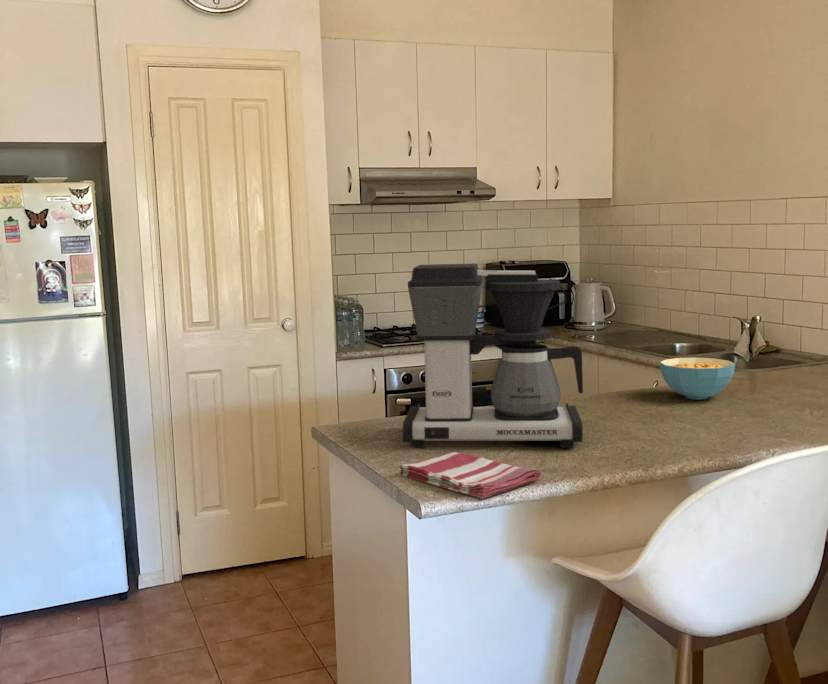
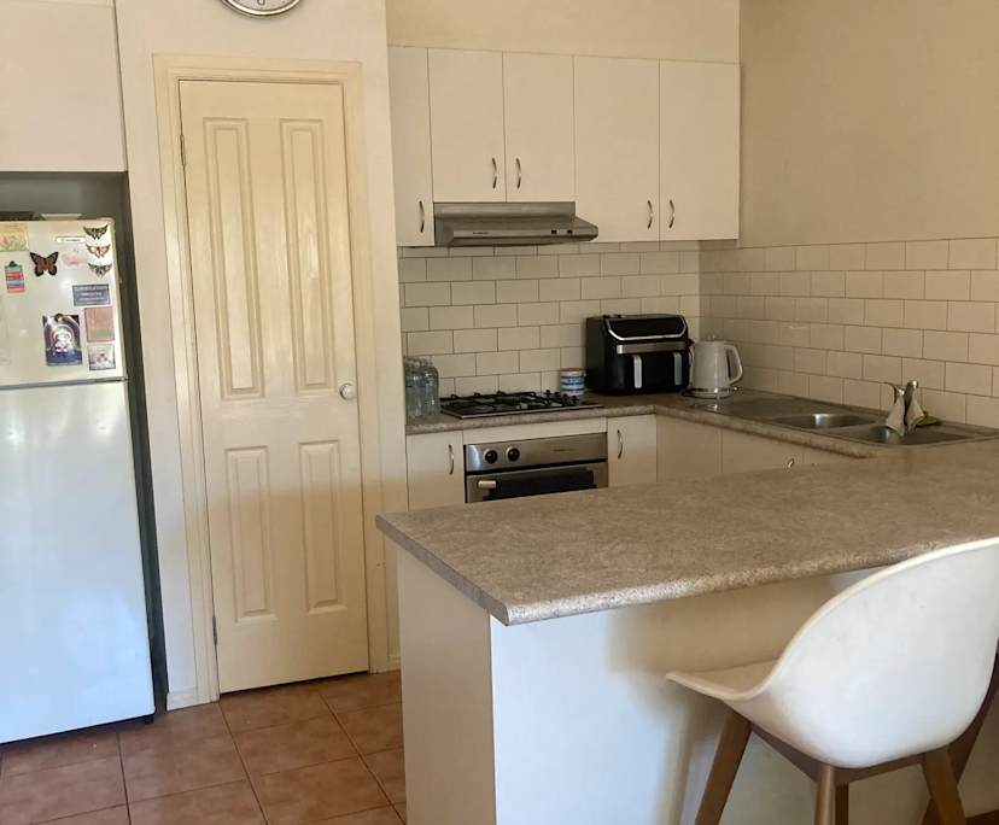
- dish towel (468, 471)
- coffee maker (497, 347)
- cereal bowl (696, 380)
